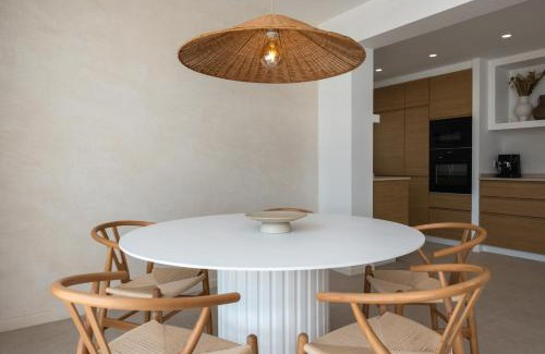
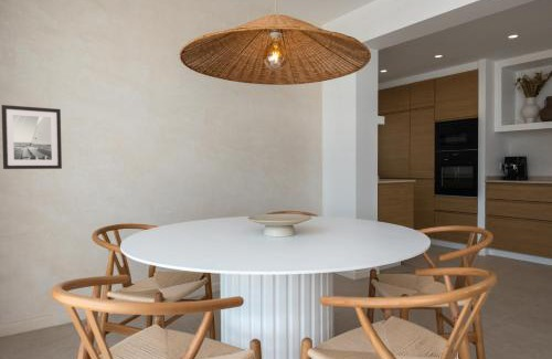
+ wall art (32, 138)
